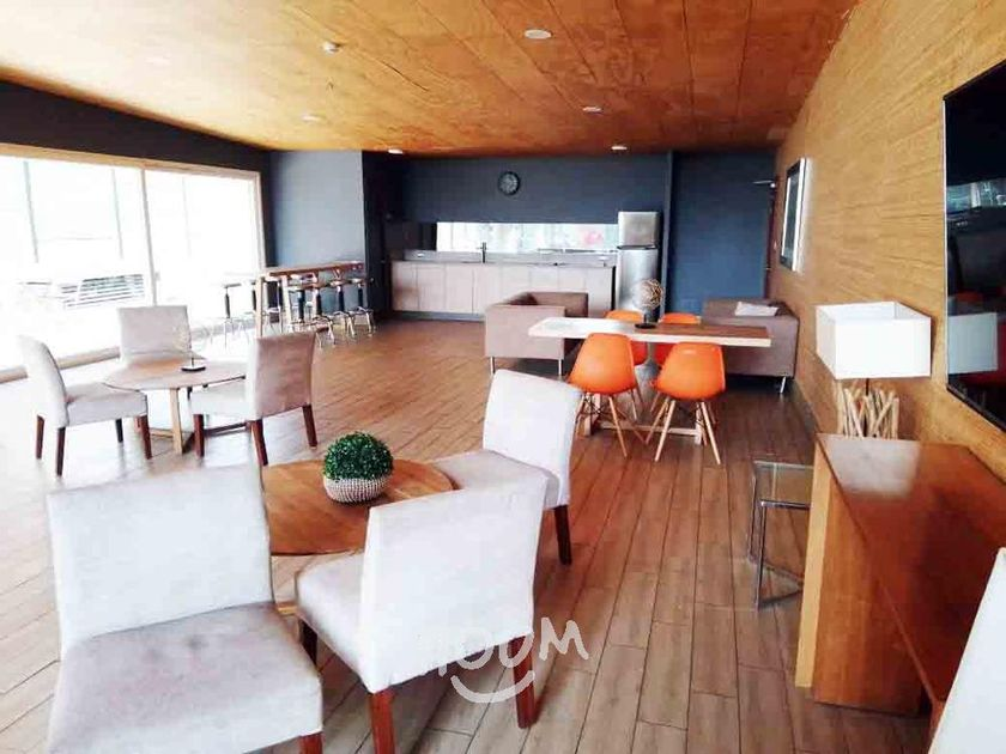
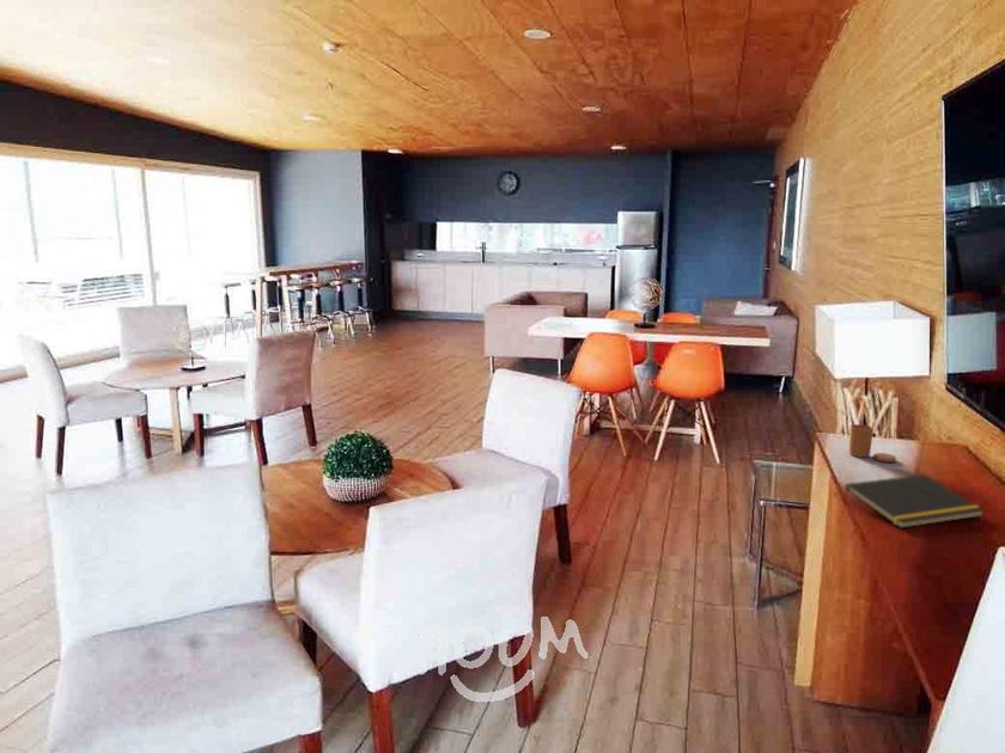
+ notepad (913, 498)
+ candle (870, 442)
